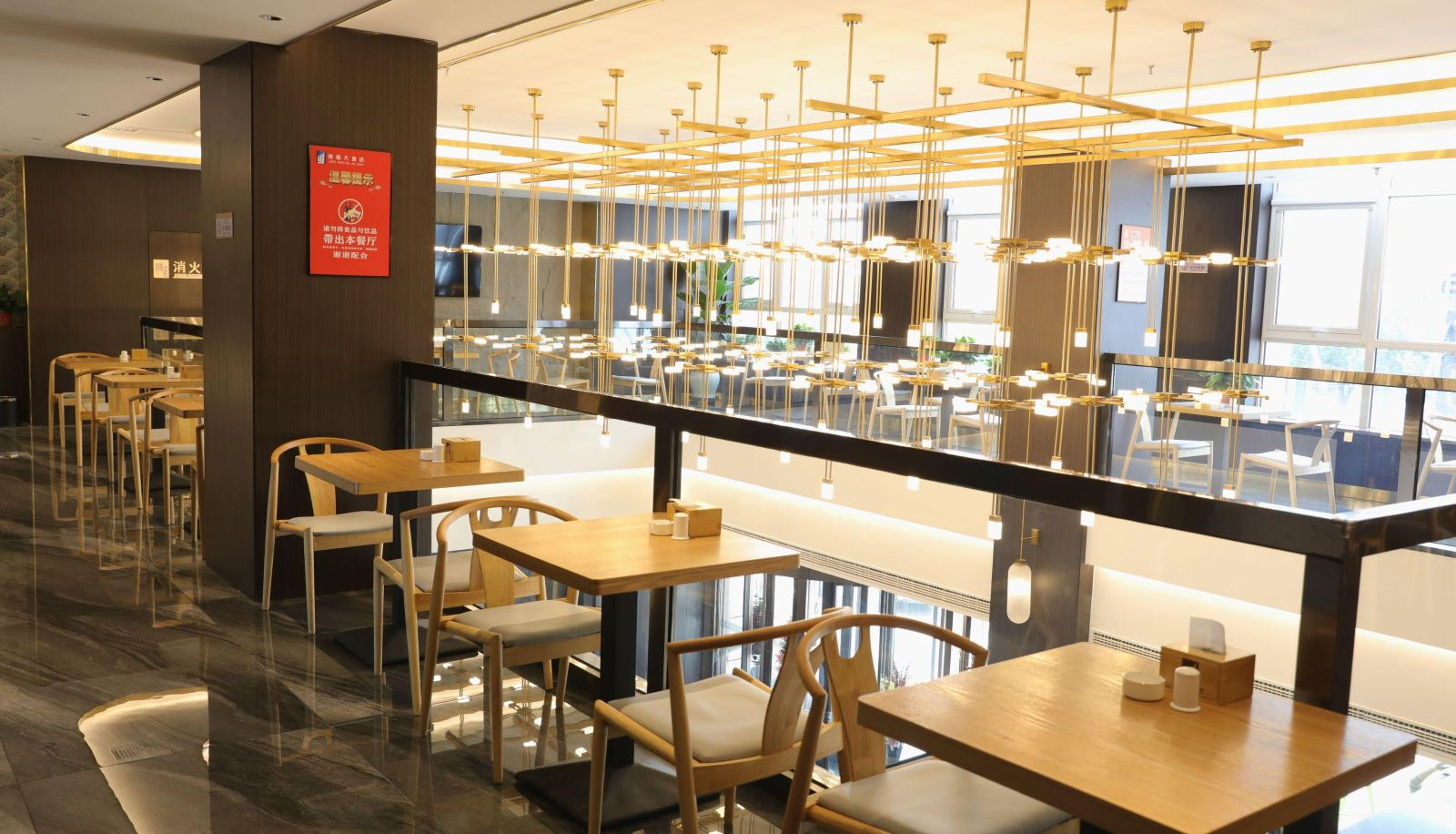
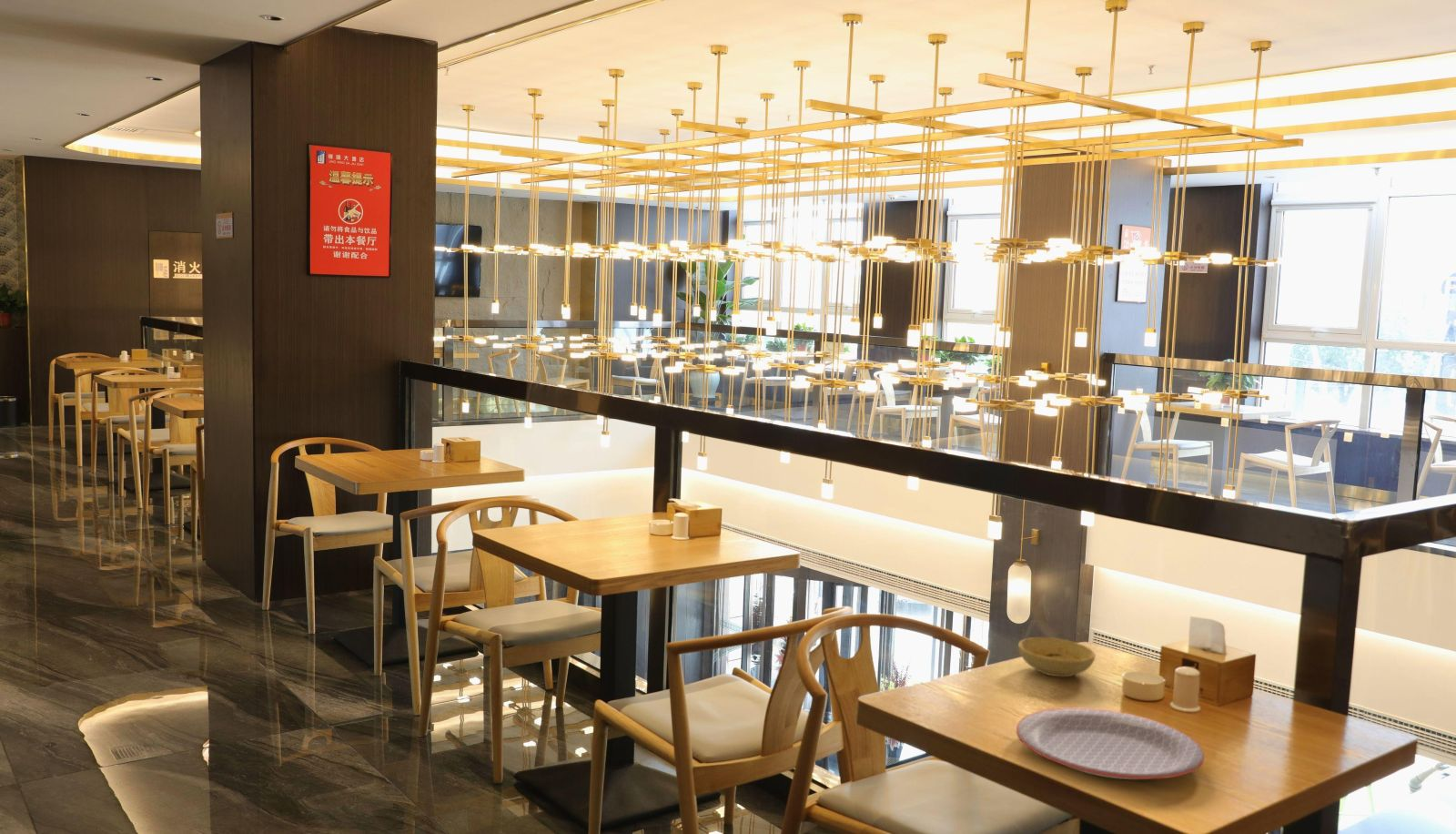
+ plate (1107, 746)
+ bowl (1056, 658)
